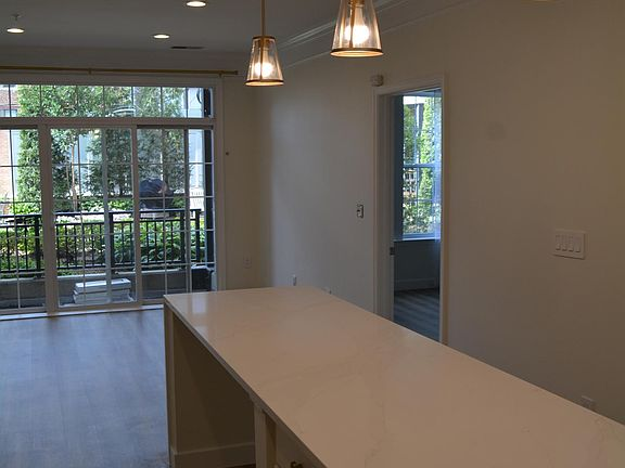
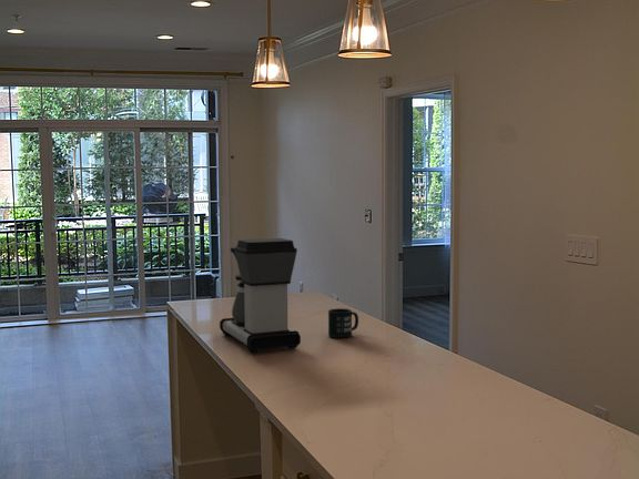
+ coffee maker (256, 289)
+ mug (344, 322)
